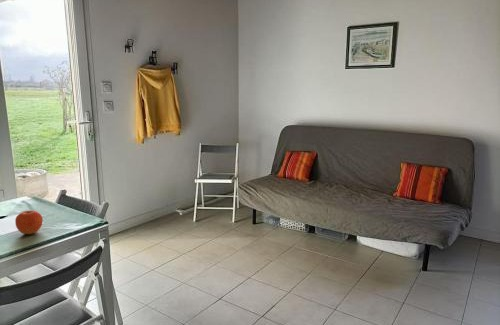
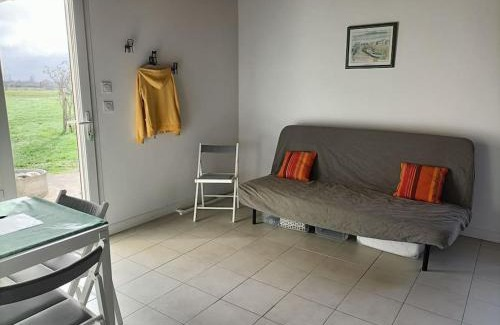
- fruit (29, 222)
